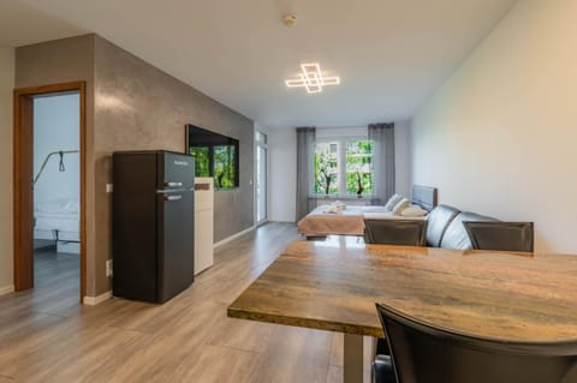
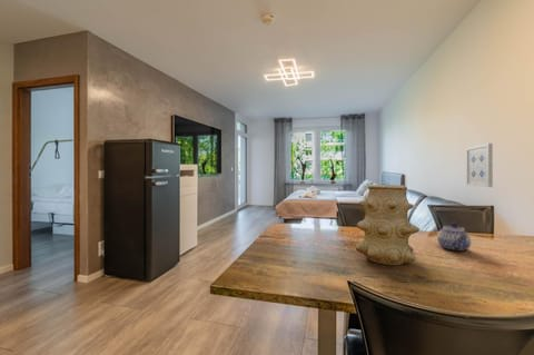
+ teapot (453, 235)
+ wall art (477, 166)
+ vase (385, 221)
